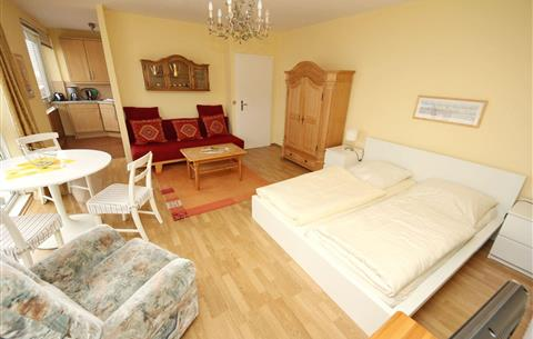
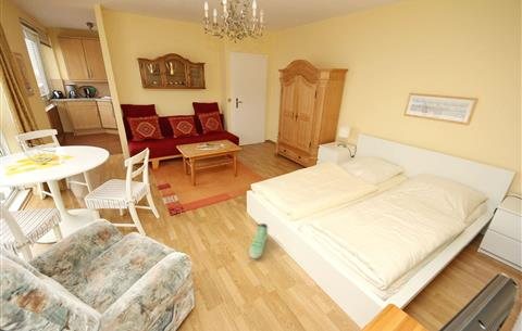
+ sneaker (259, 238)
